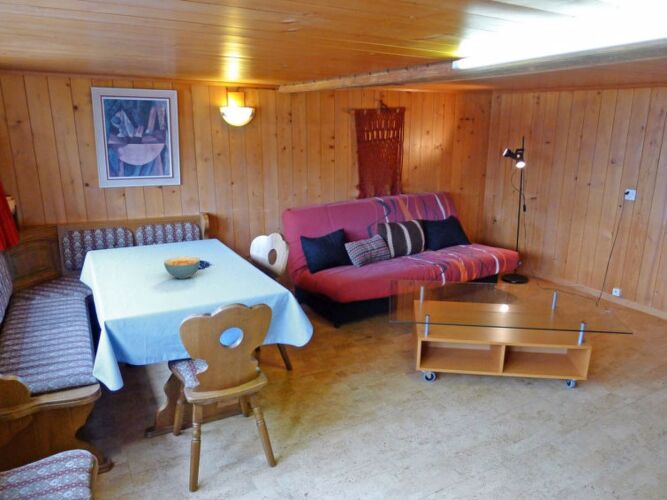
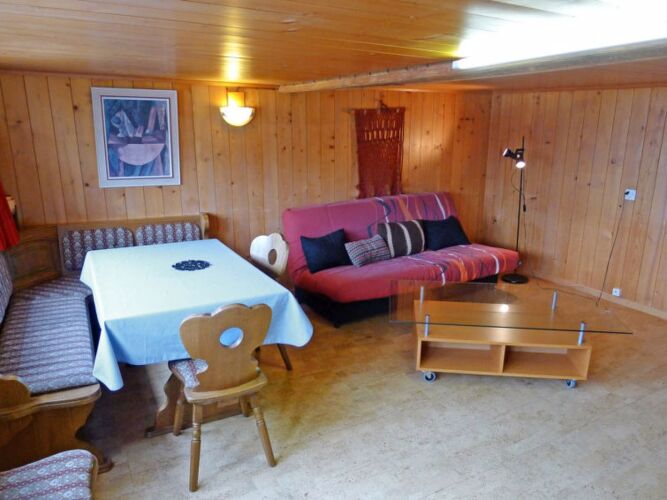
- cereal bowl (182, 269)
